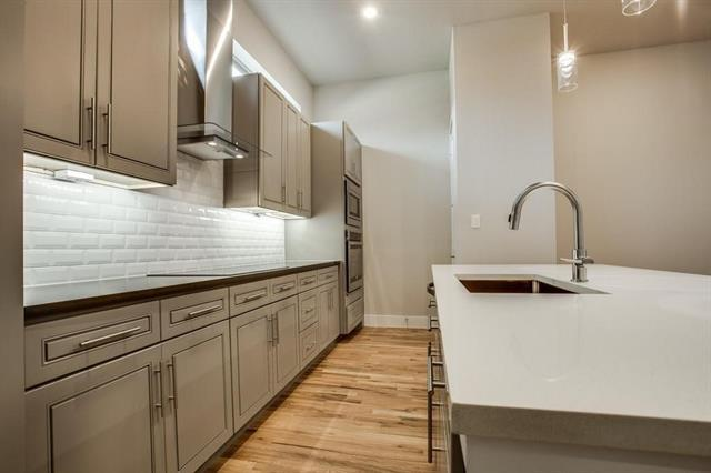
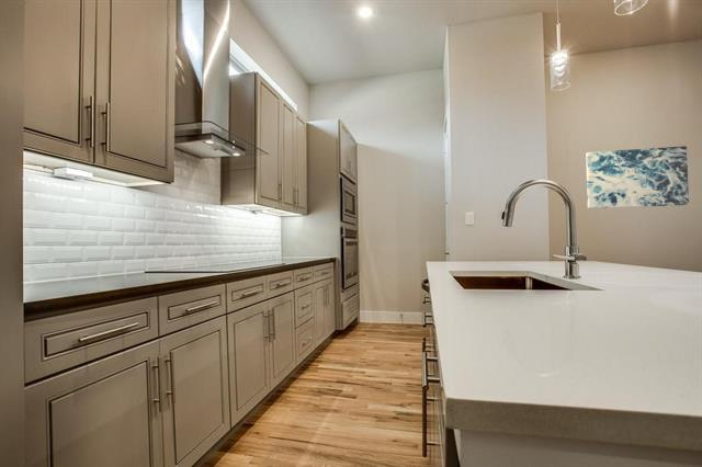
+ wall art (635, 178)
